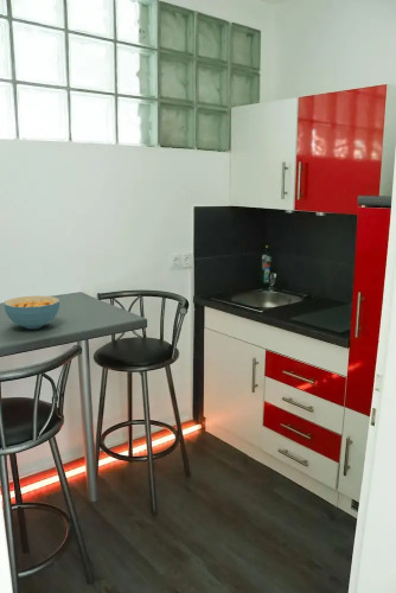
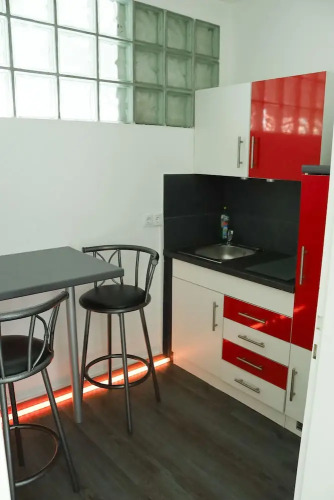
- cereal bowl (32, 313)
